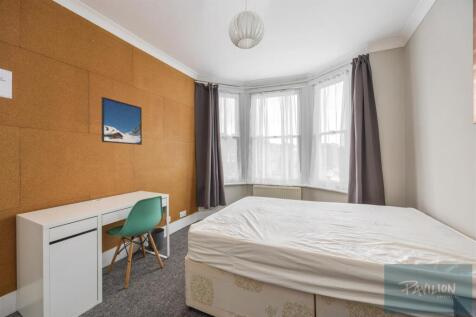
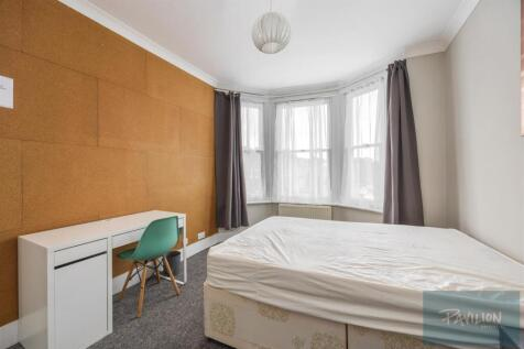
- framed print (123, 123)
